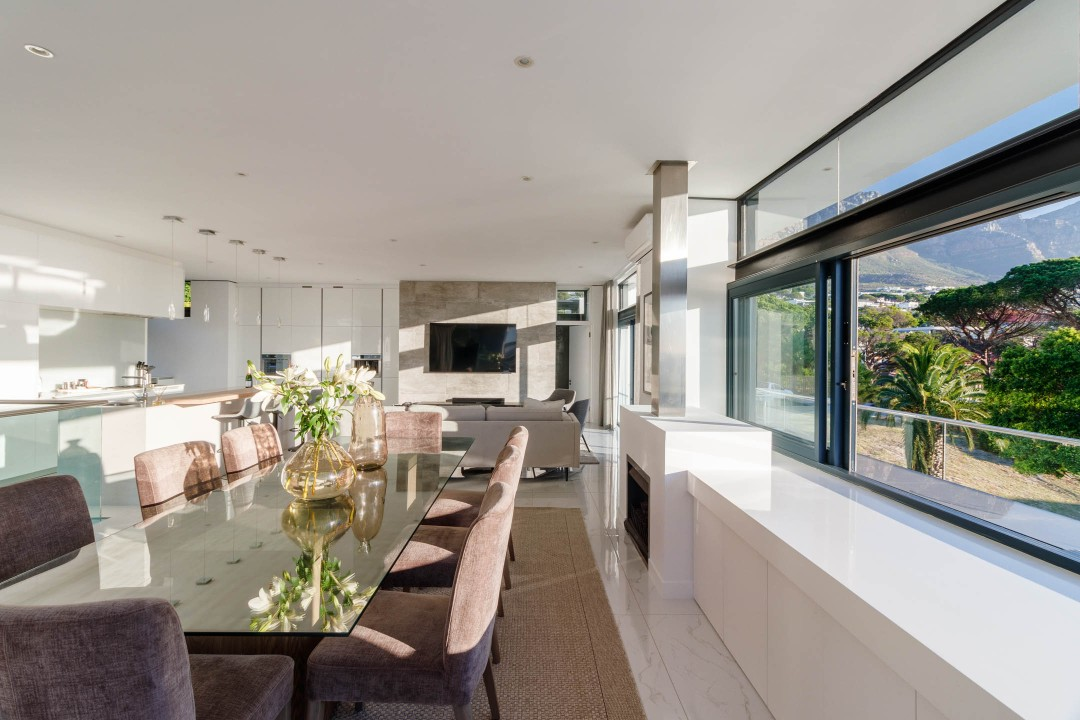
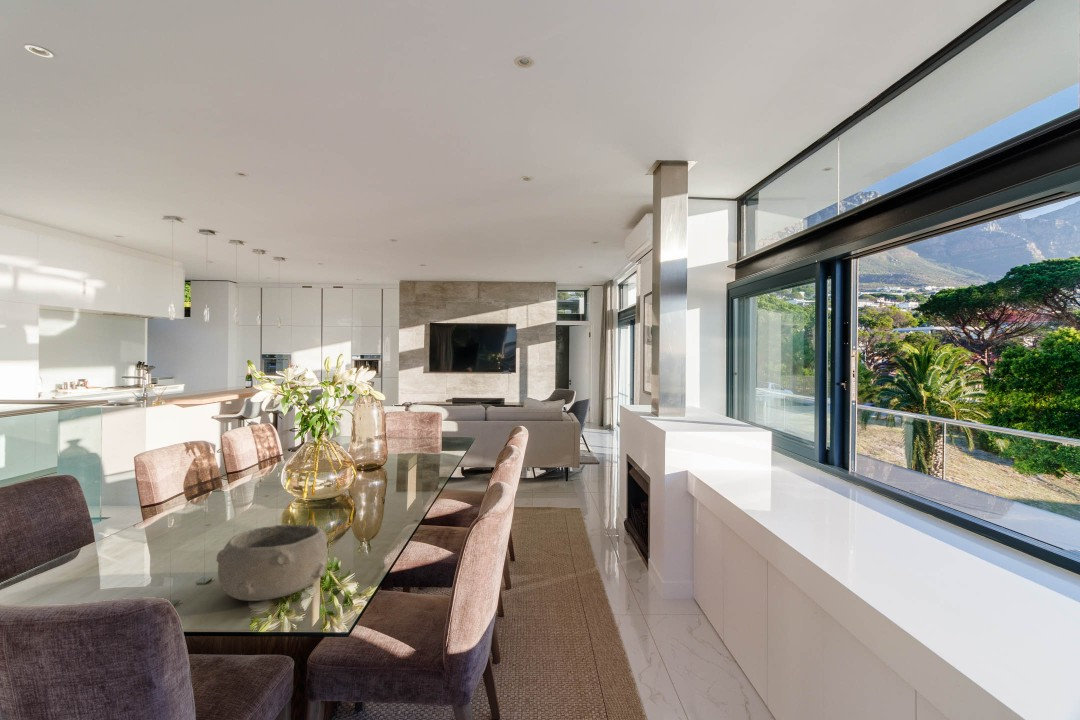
+ bowl (273, 562)
